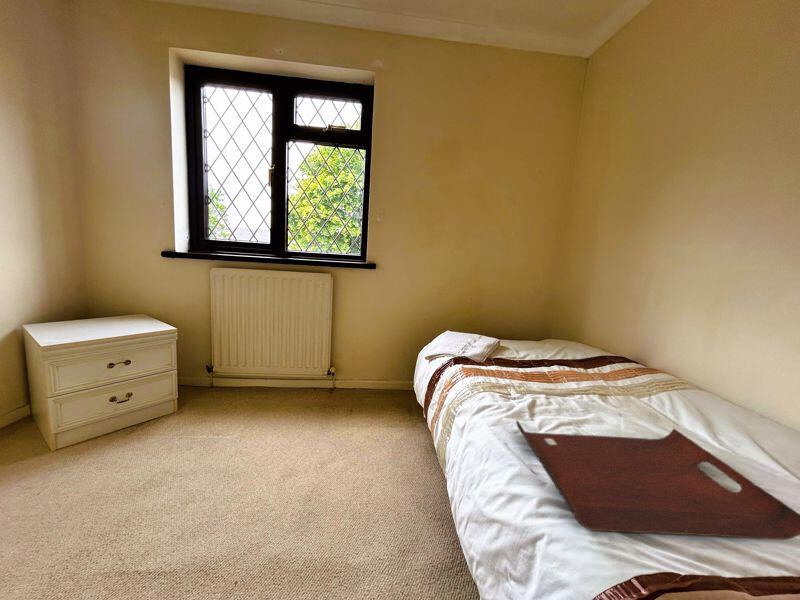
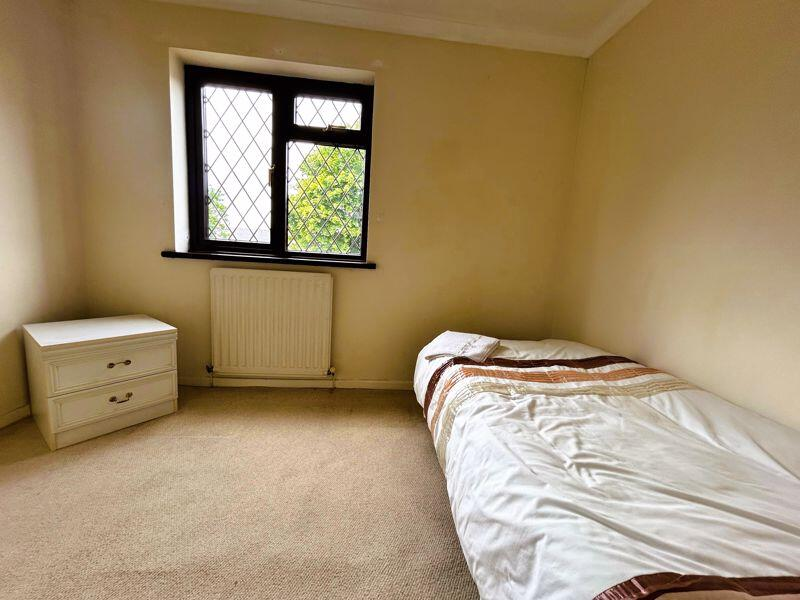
- serving tray (632, 468)
